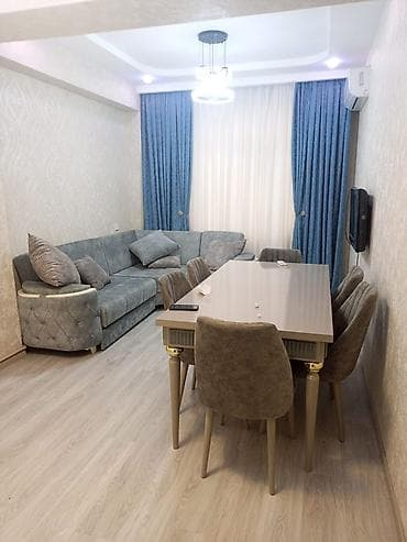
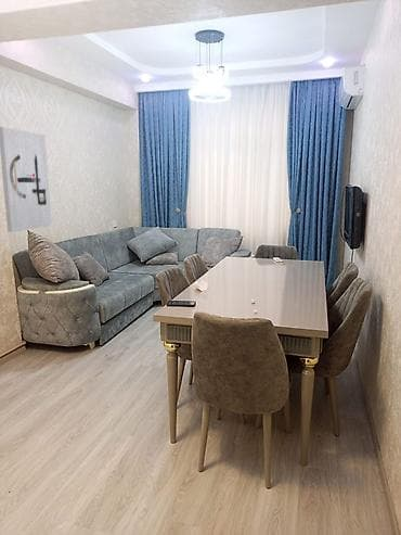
+ wall art (27, 180)
